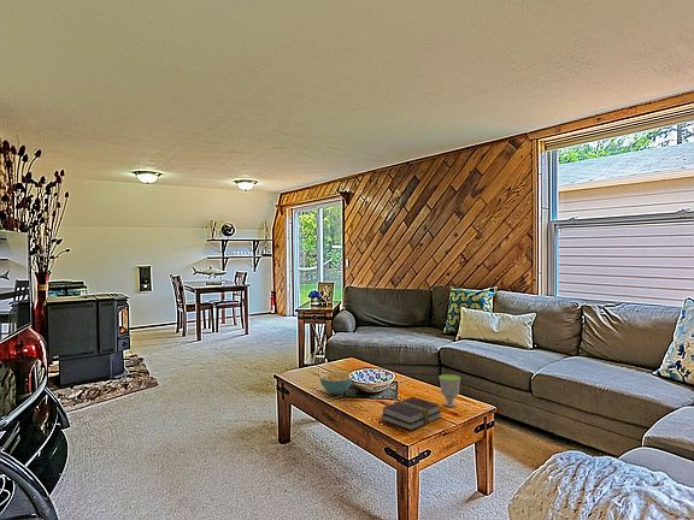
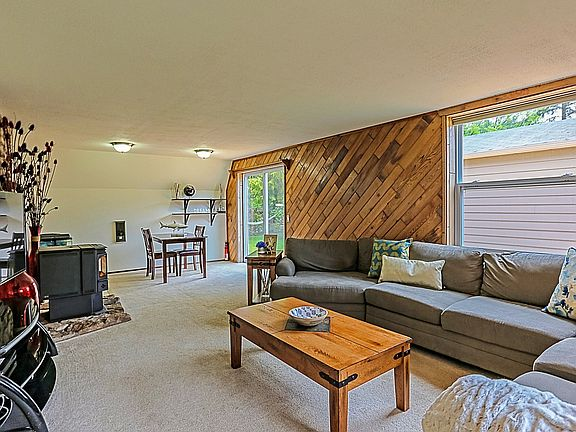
- book (411, 412)
- cup (449, 390)
- cereal bowl (336, 384)
